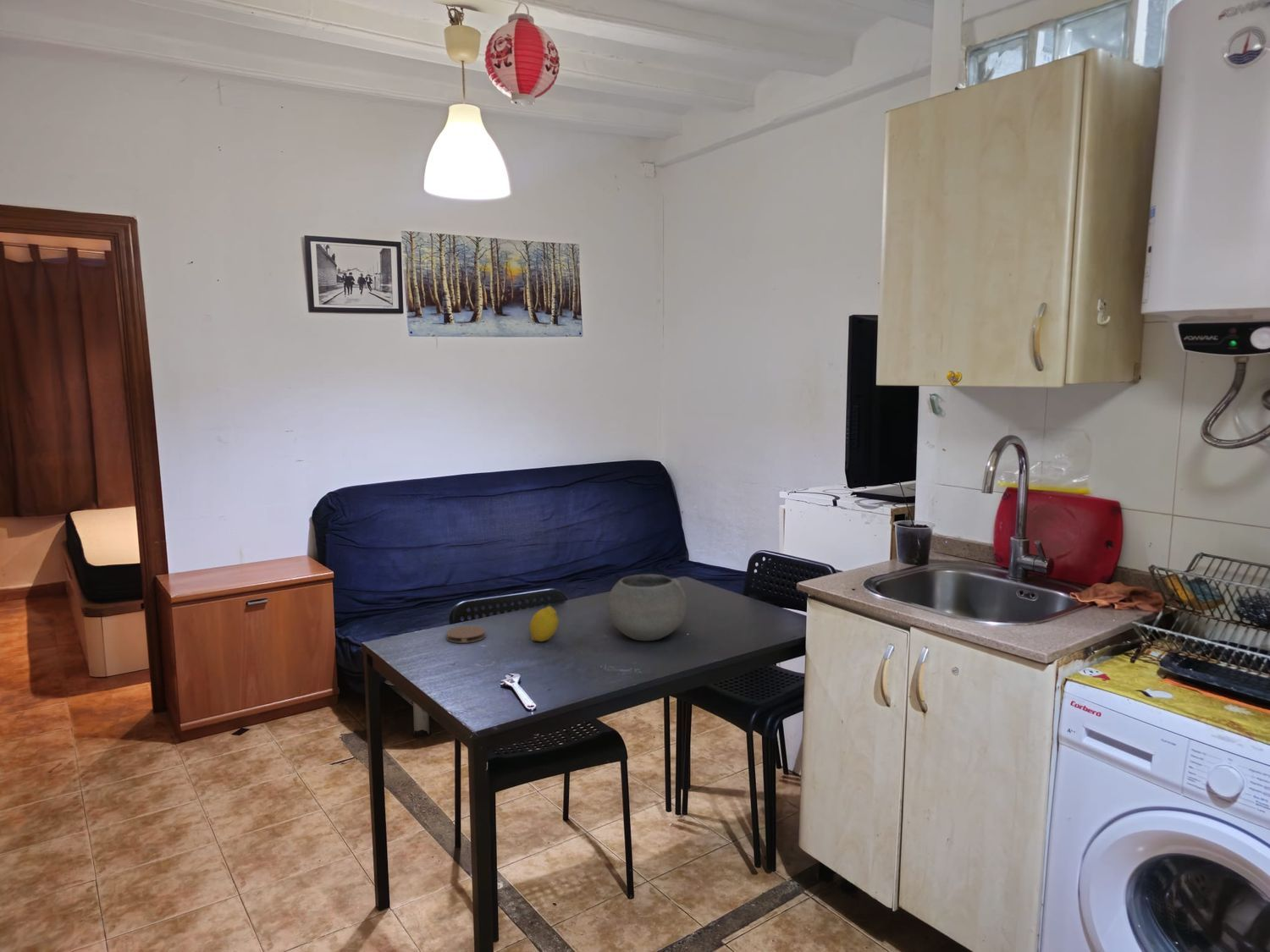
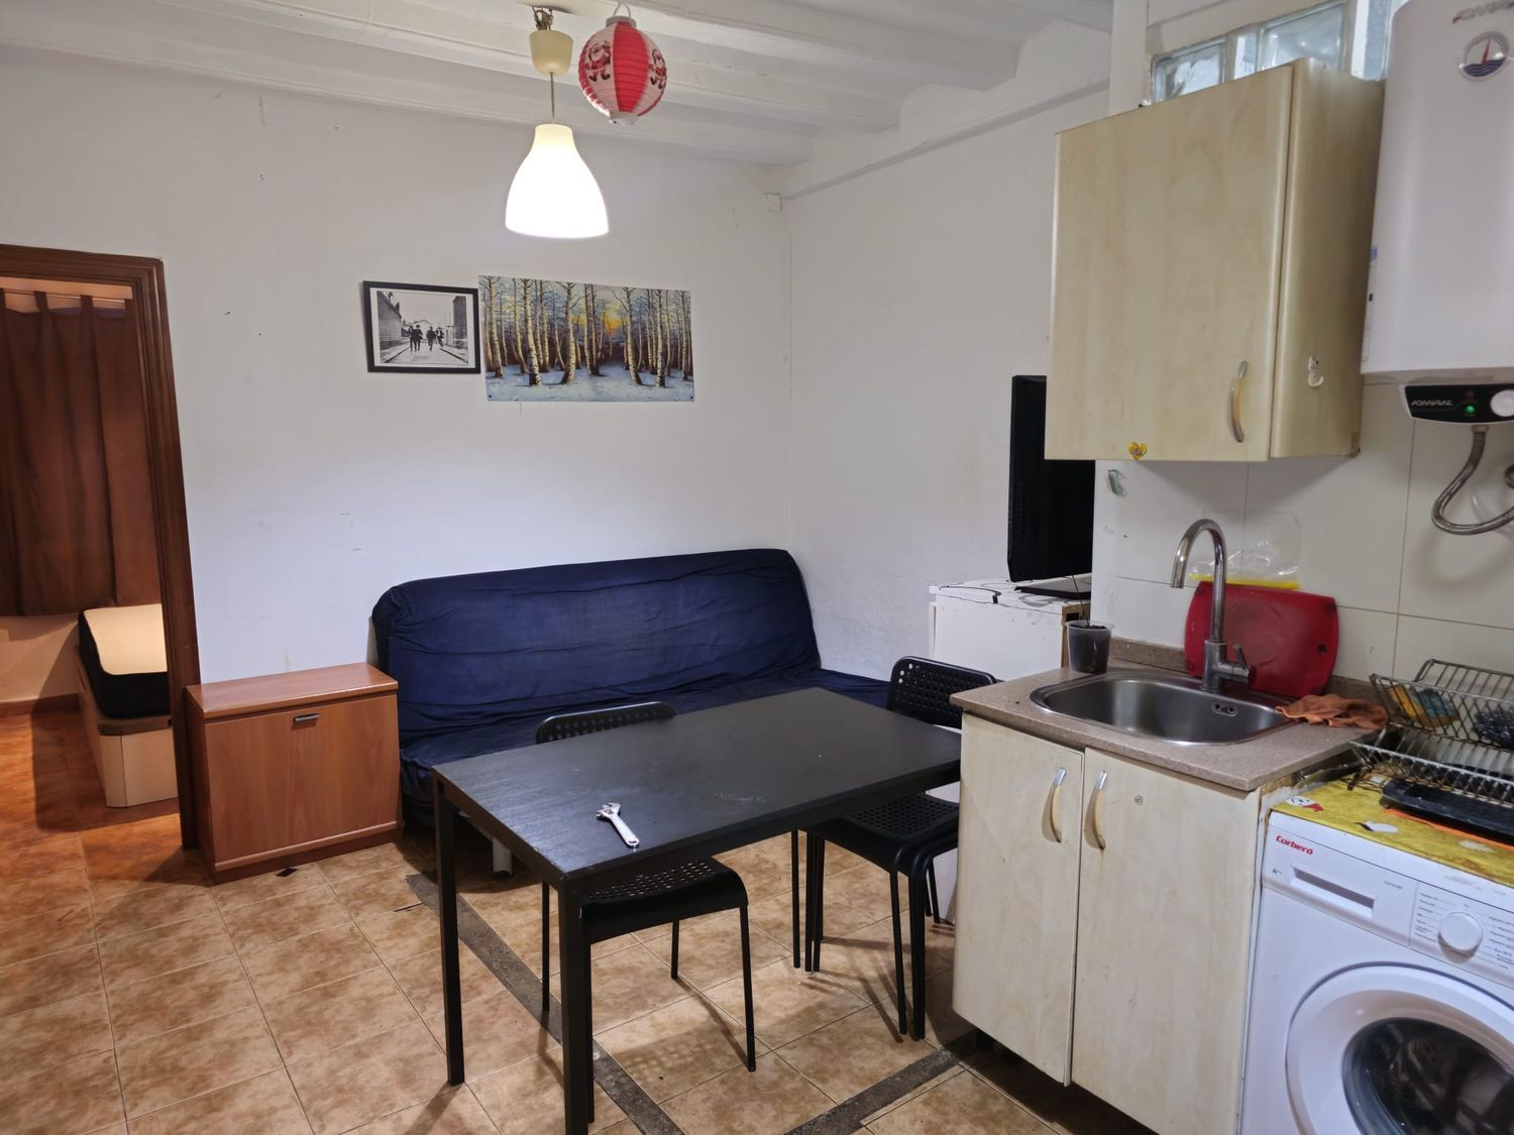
- coaster (466, 634)
- bowl (647, 608)
- fruit (544, 623)
